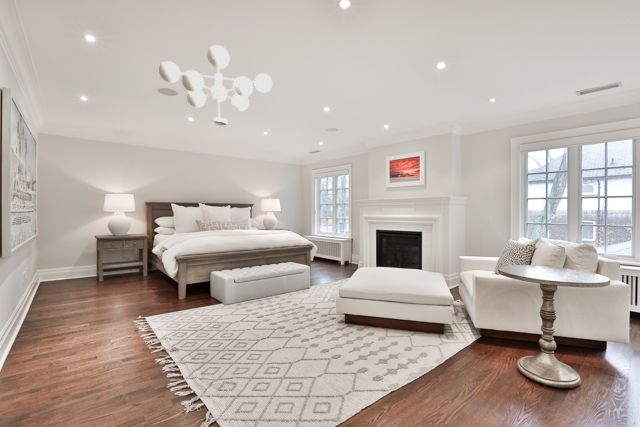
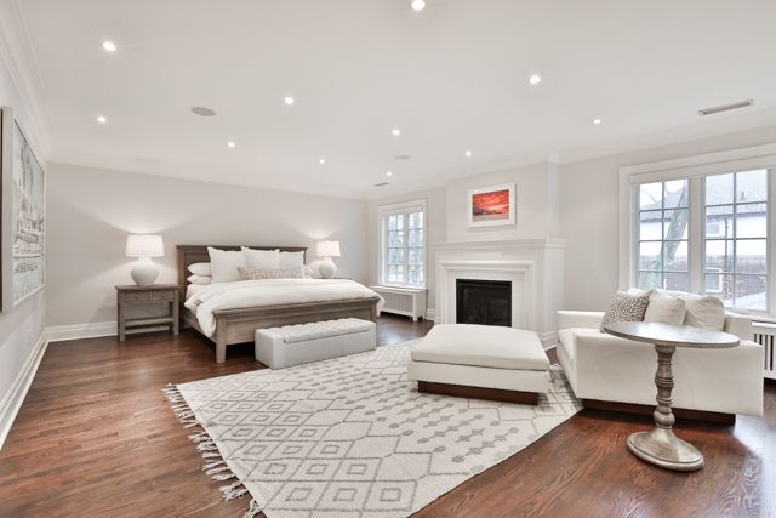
- chandelier (218, 95)
